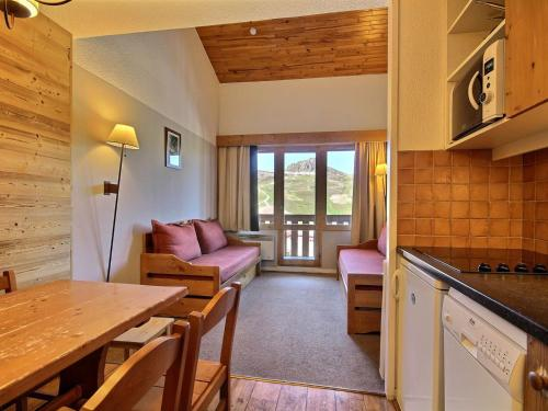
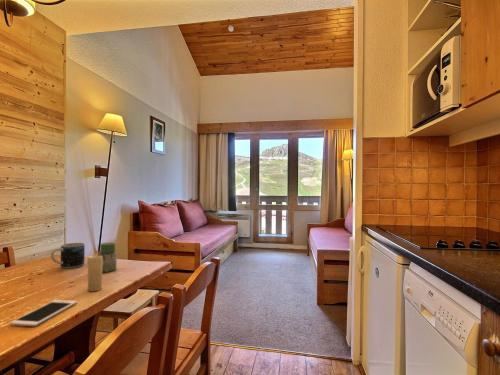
+ mug (67, 256)
+ cell phone (46, 311)
+ candle (94, 268)
+ jar (107, 256)
